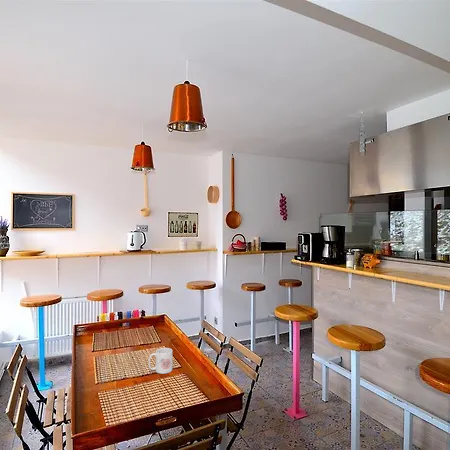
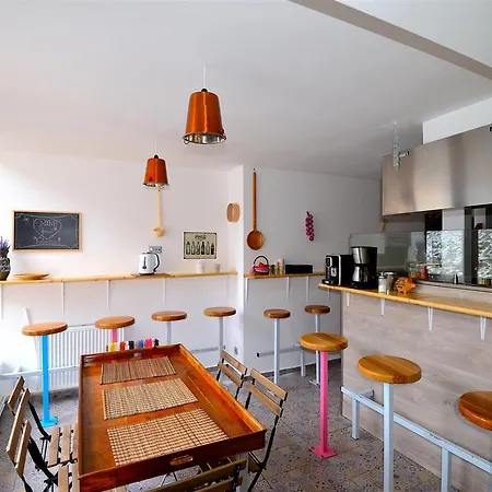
- mug (160, 360)
